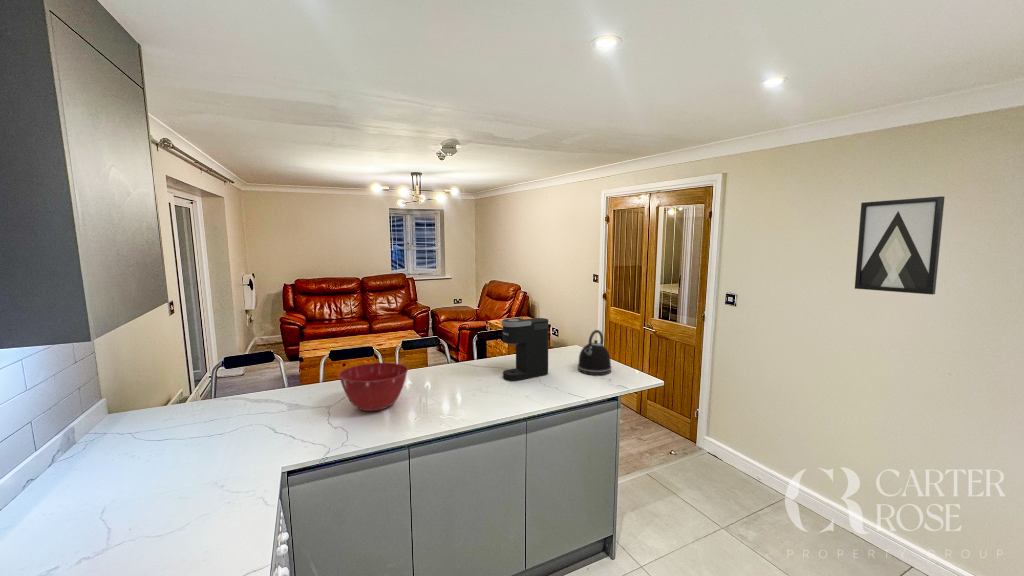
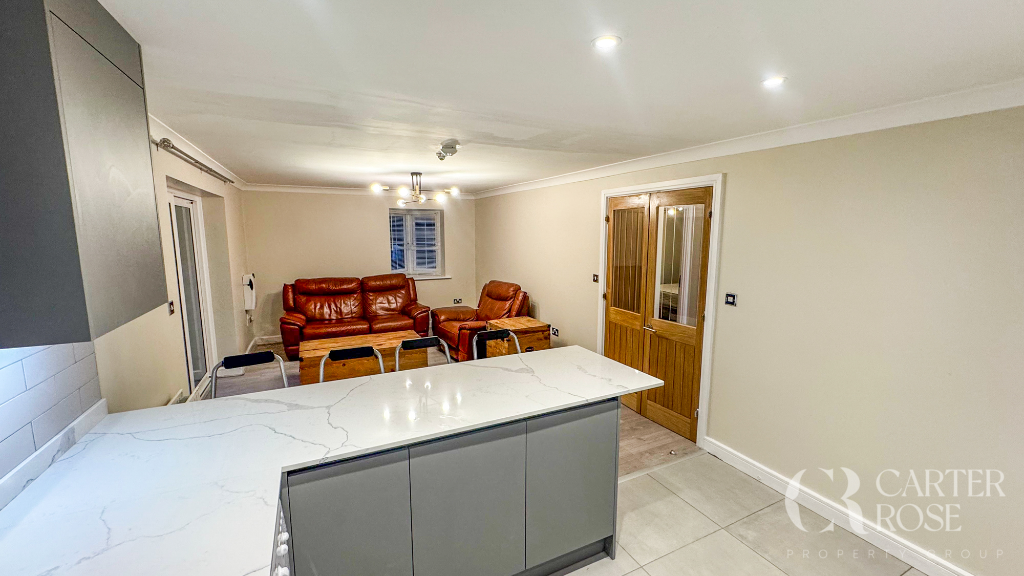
- kettle (594, 350)
- wall art (896, 246)
- coffee maker (525, 347)
- mixing bowl (374, 388)
